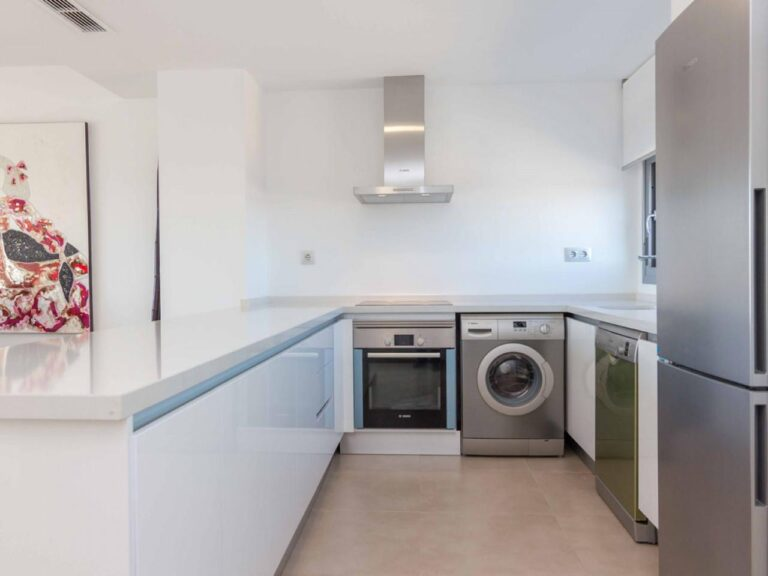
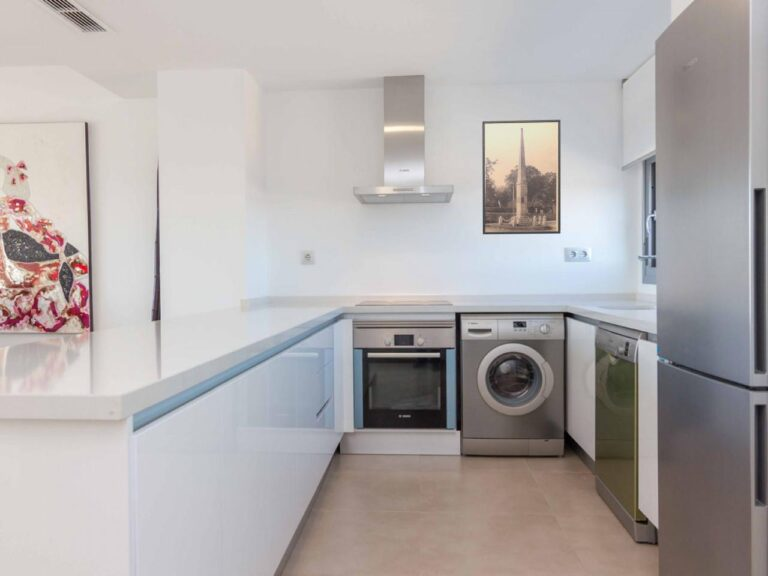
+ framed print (521, 177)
